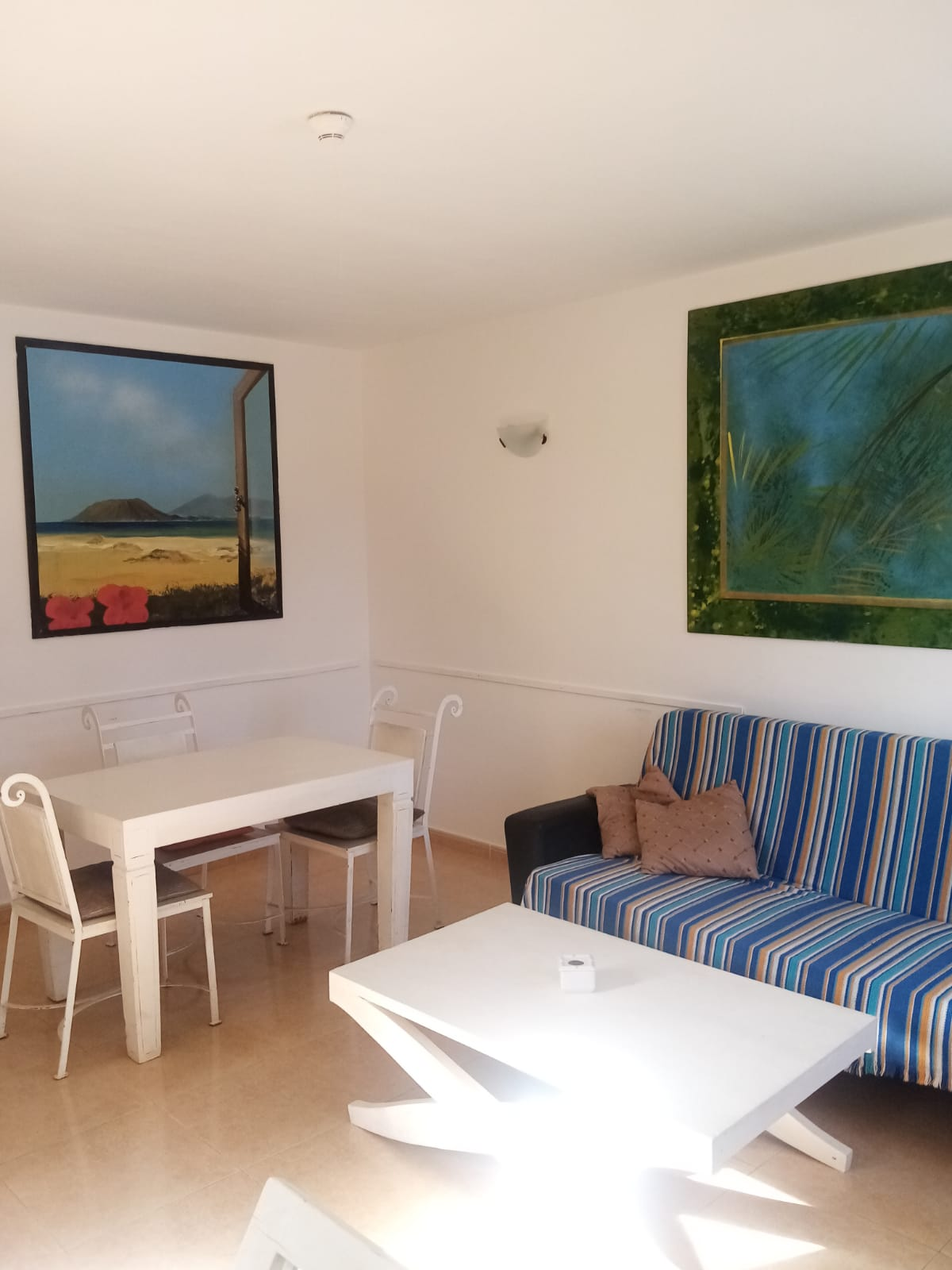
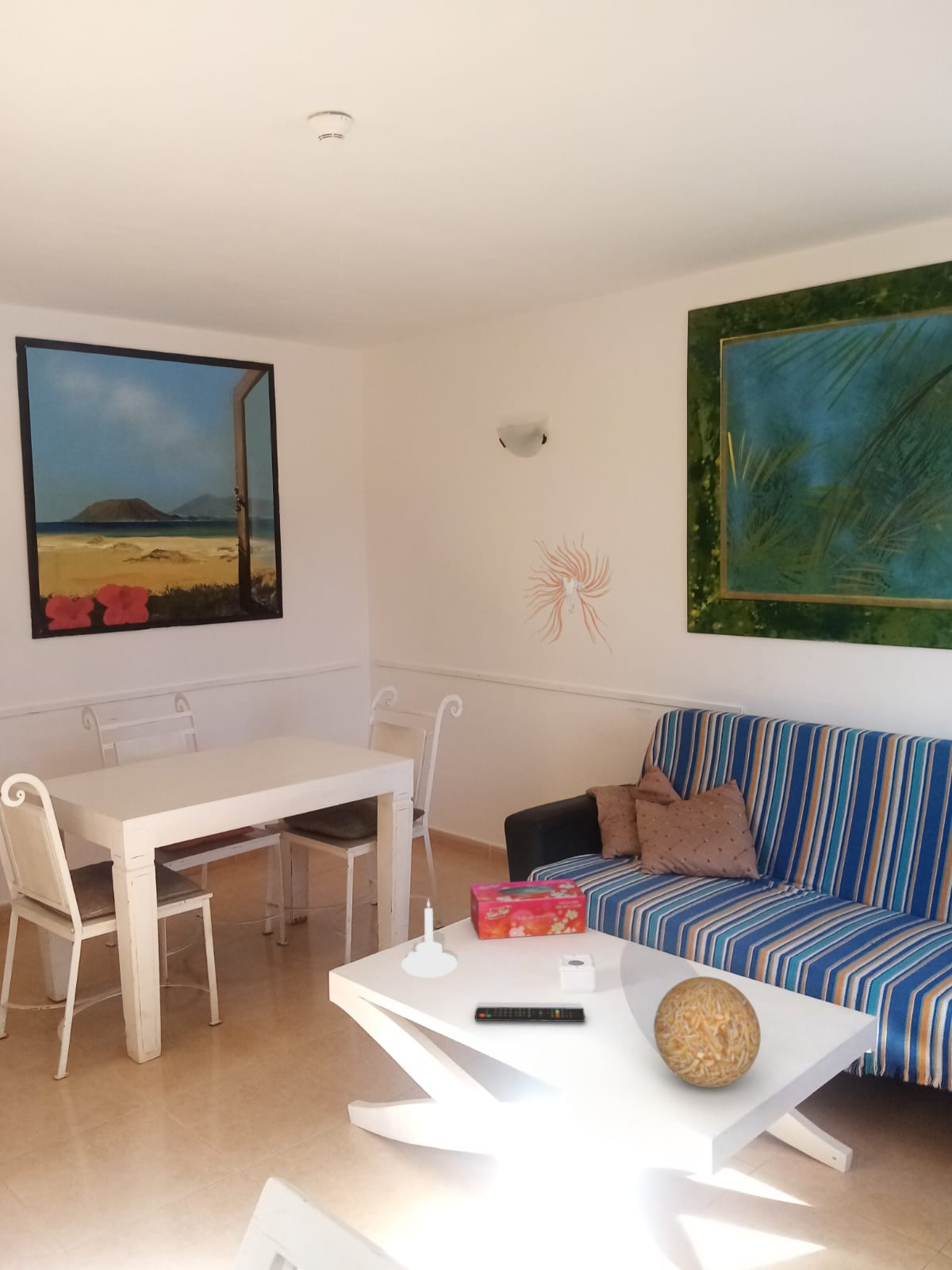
+ candle holder (428, 933)
+ remote control (529, 1015)
+ tissue box (527, 907)
+ decorative ball (706, 1031)
+ wall sculpture (566, 591)
